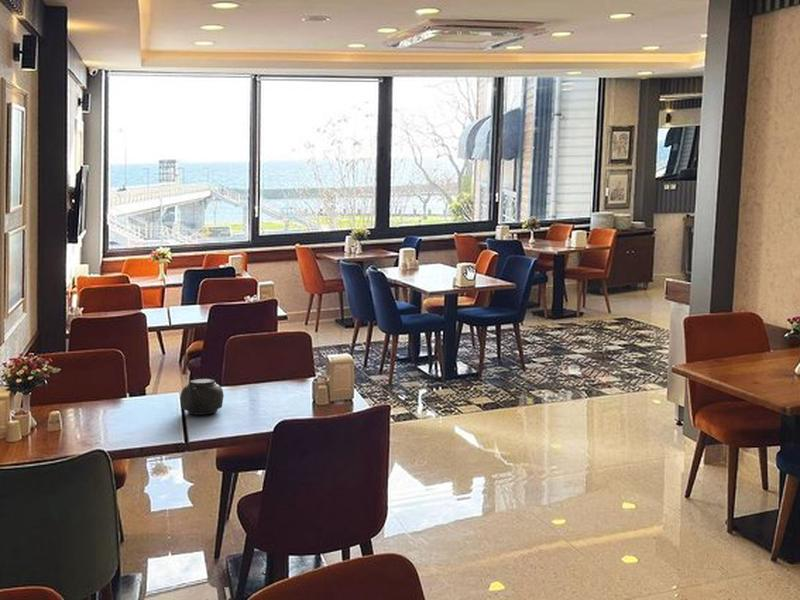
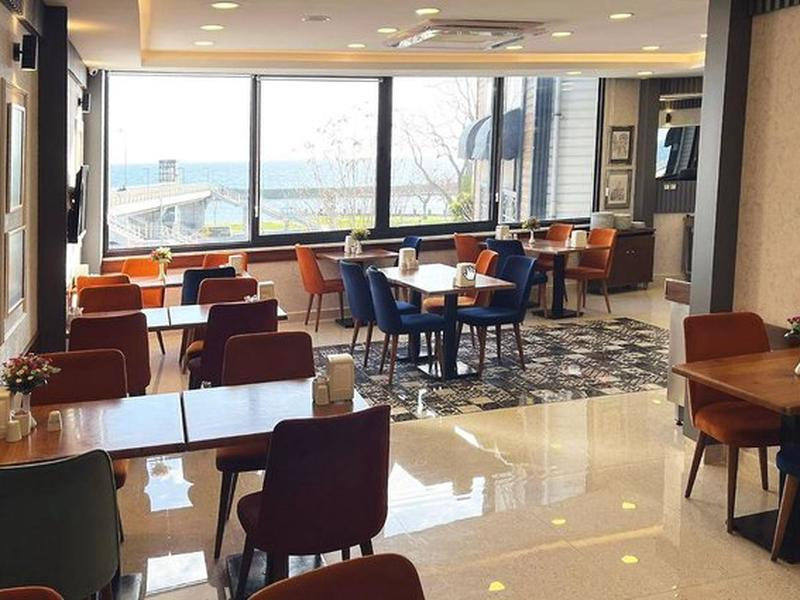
- teapot (200, 397)
